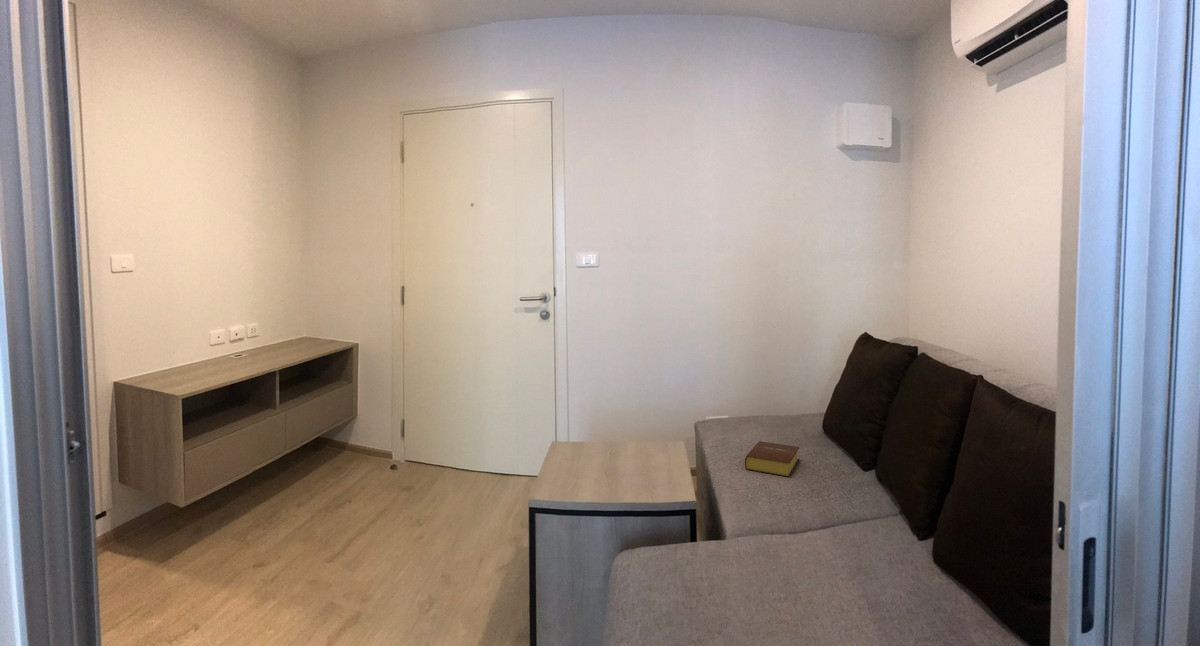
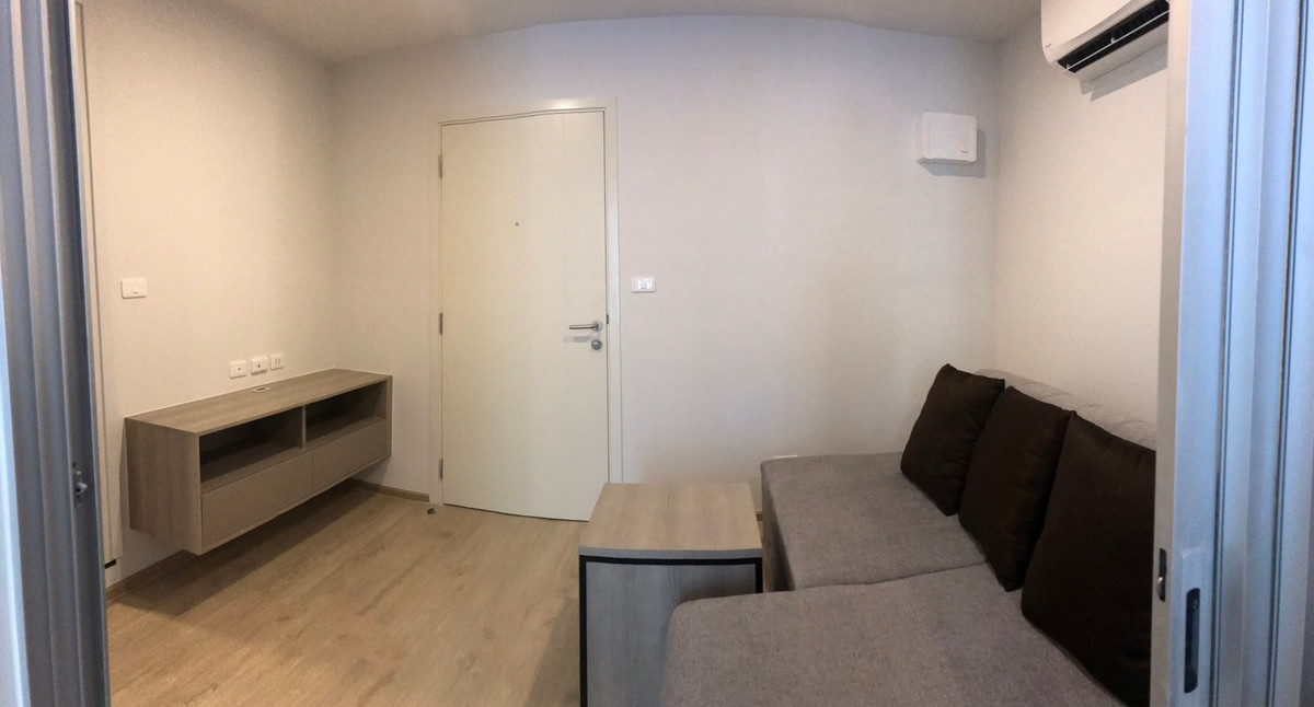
- bible (772, 457)
